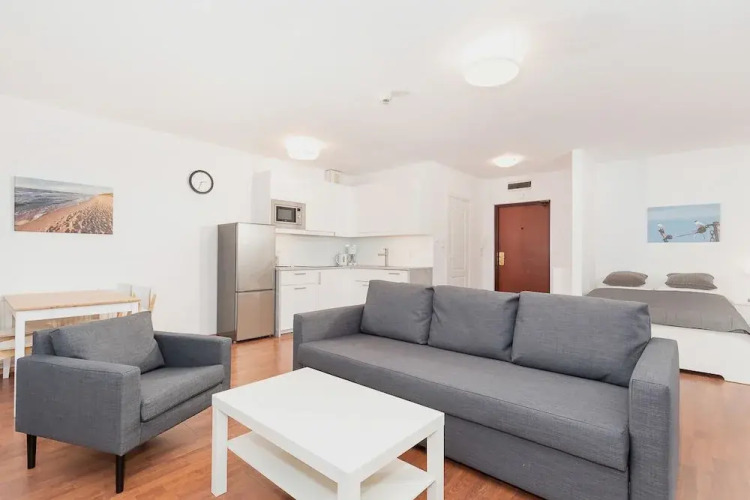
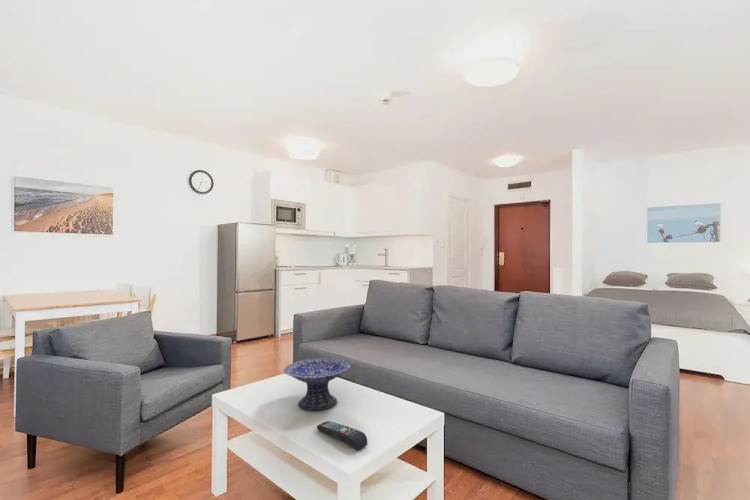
+ remote control (341, 432)
+ decorative bowl (317, 384)
